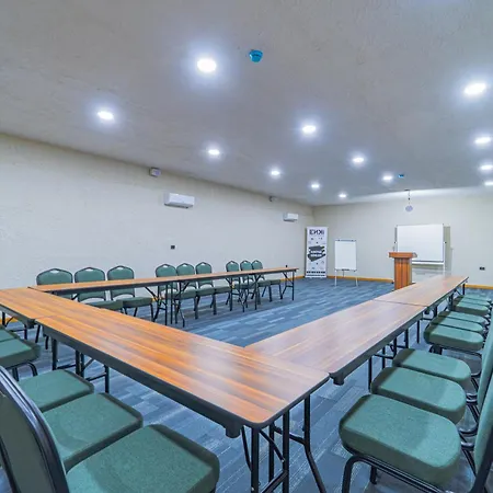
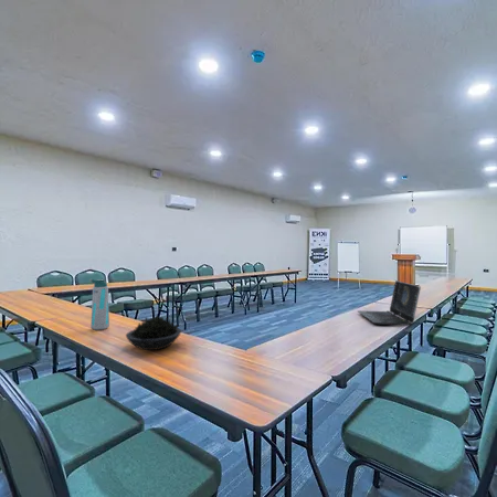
+ succulent plant (154, 331)
+ water bottle (98, 304)
+ laptop computer (391, 300)
